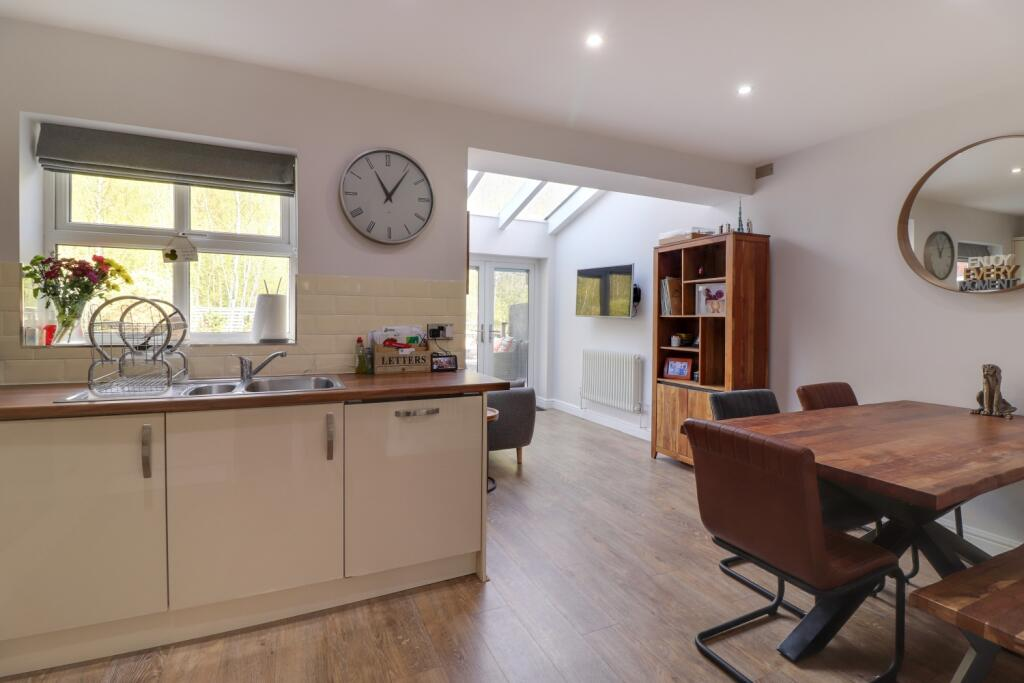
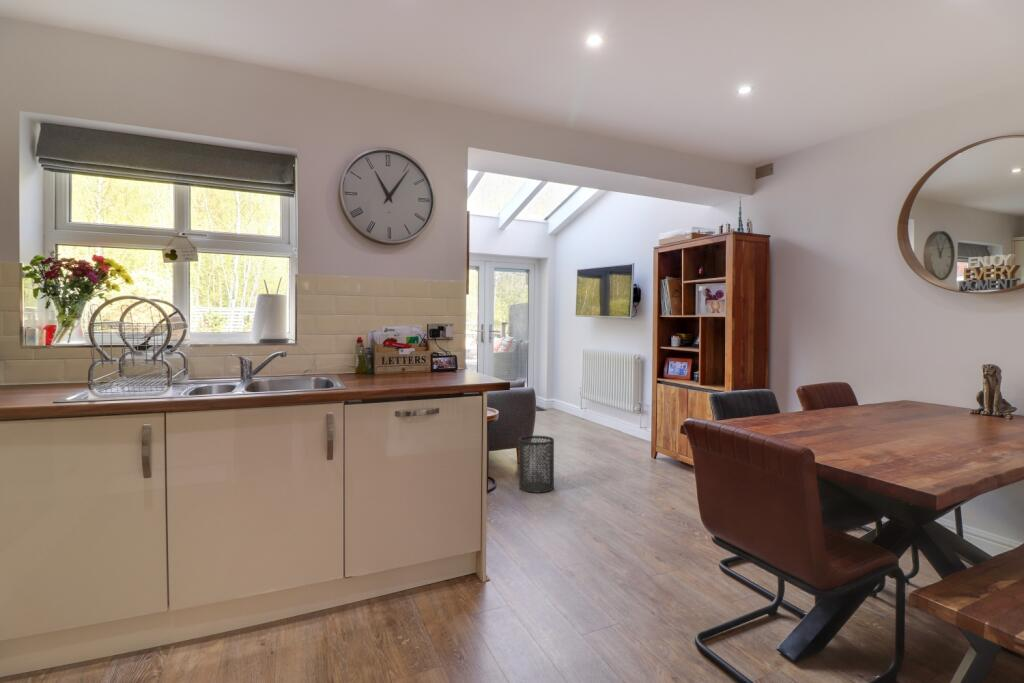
+ trash can (536, 463)
